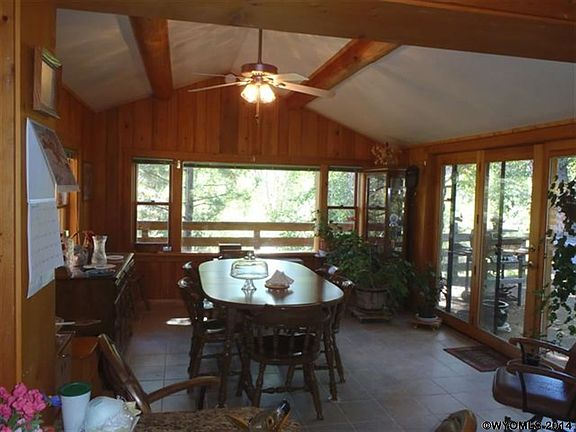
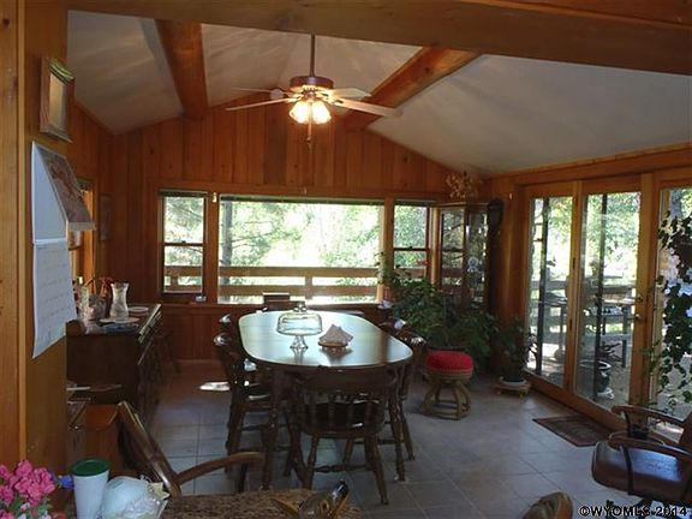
+ stool (451, 382)
